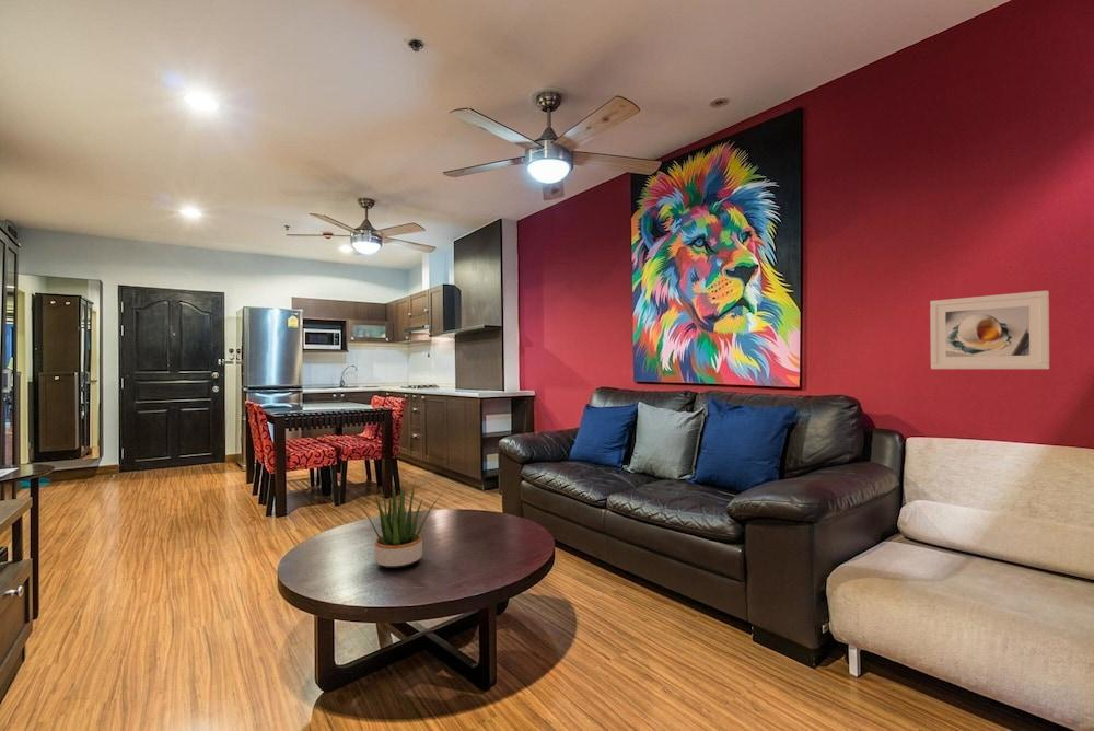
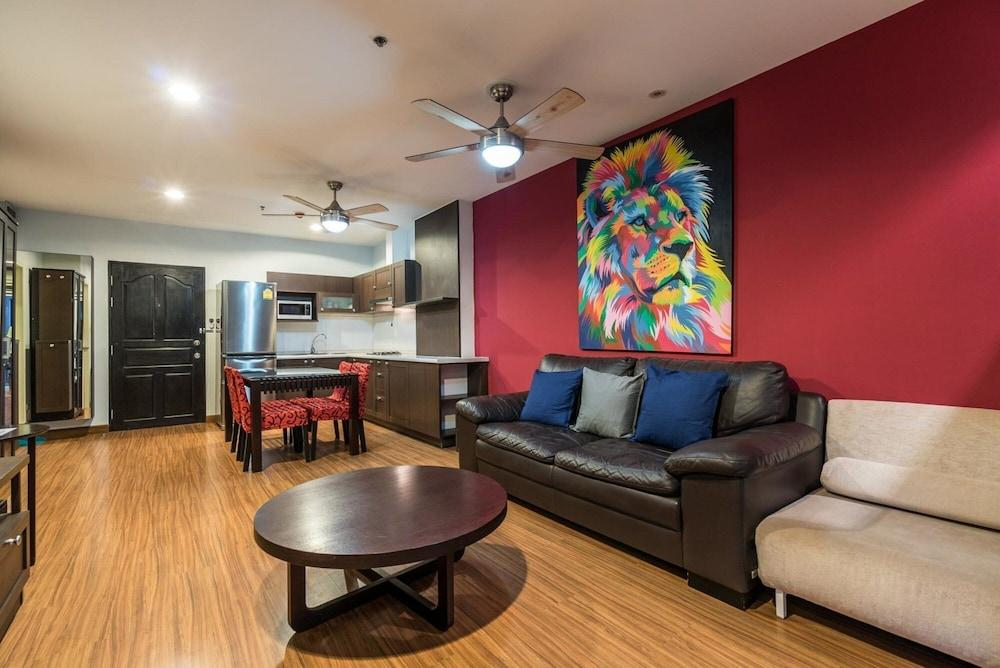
- potted plant (398, 523)
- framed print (986, 332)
